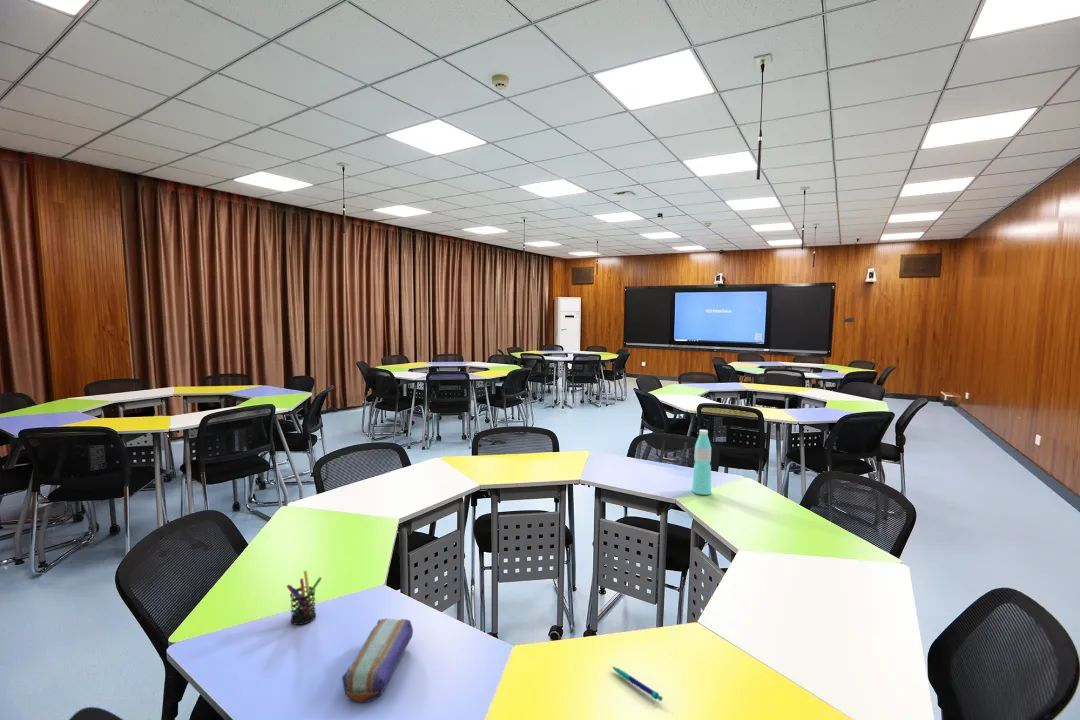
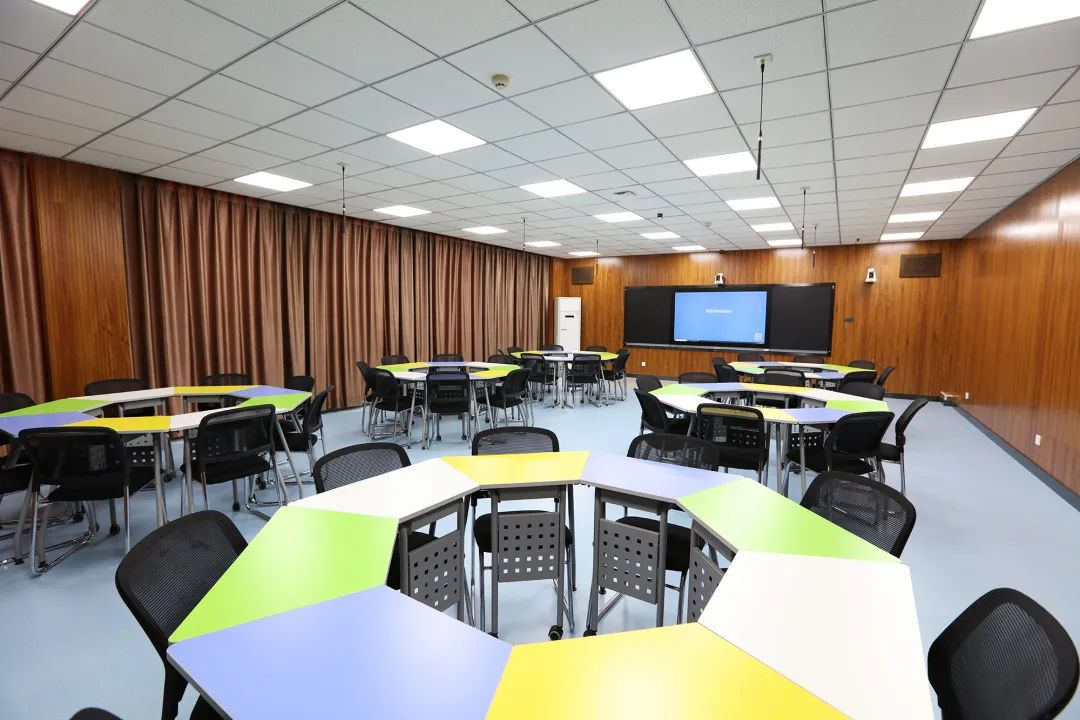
- pencil case (381, 654)
- water bottle (702, 461)
- pen (635, 681)
- pen holder (305, 596)
